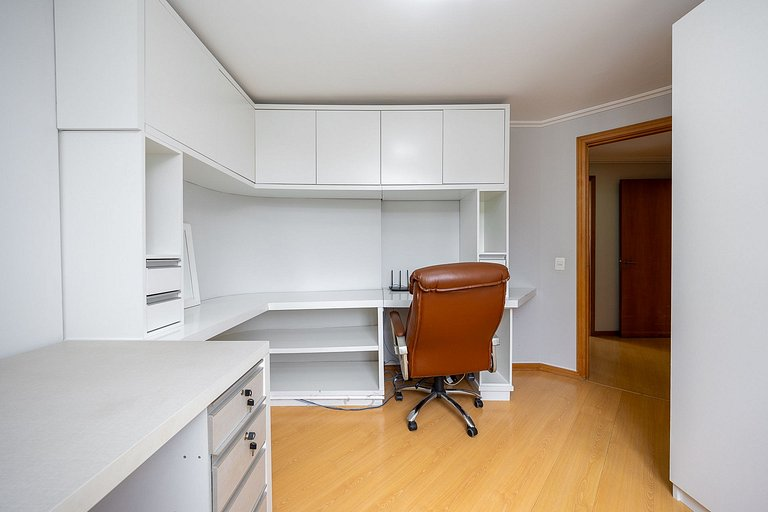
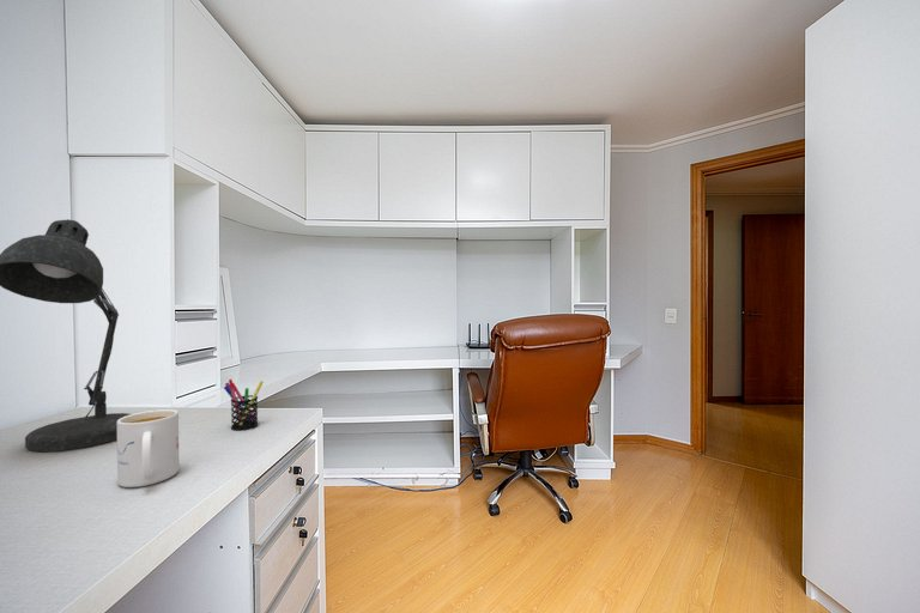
+ pen holder (243, 402)
+ desk lamp (105, 336)
+ mug (149, 449)
